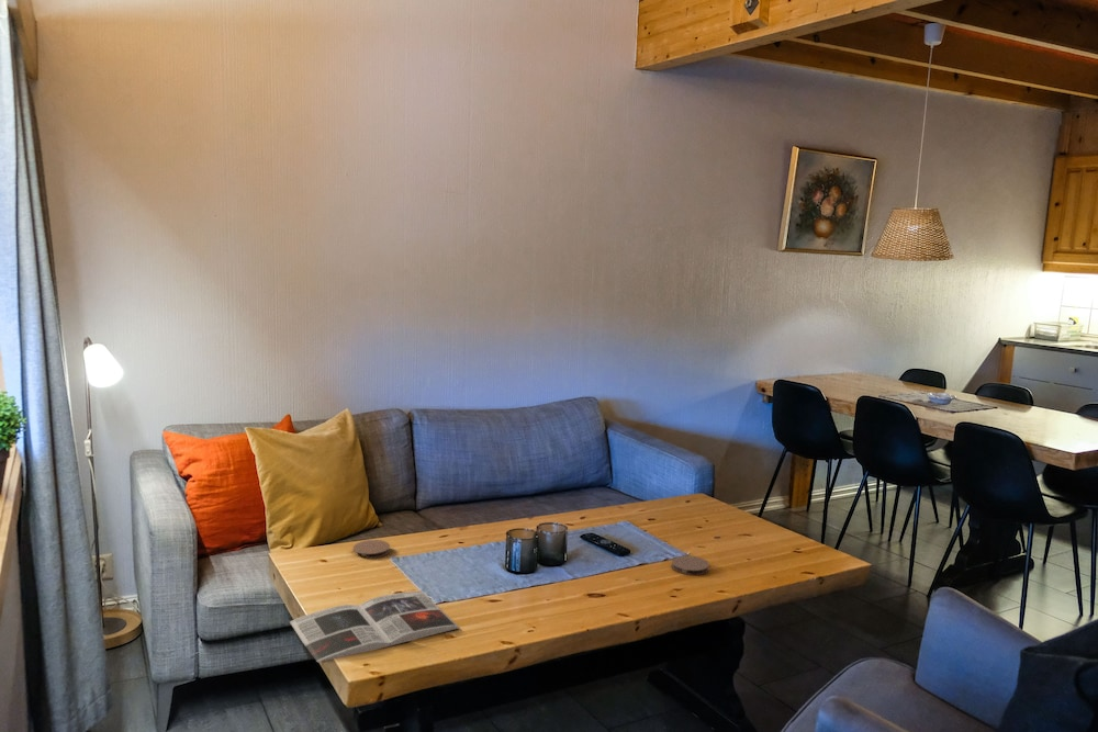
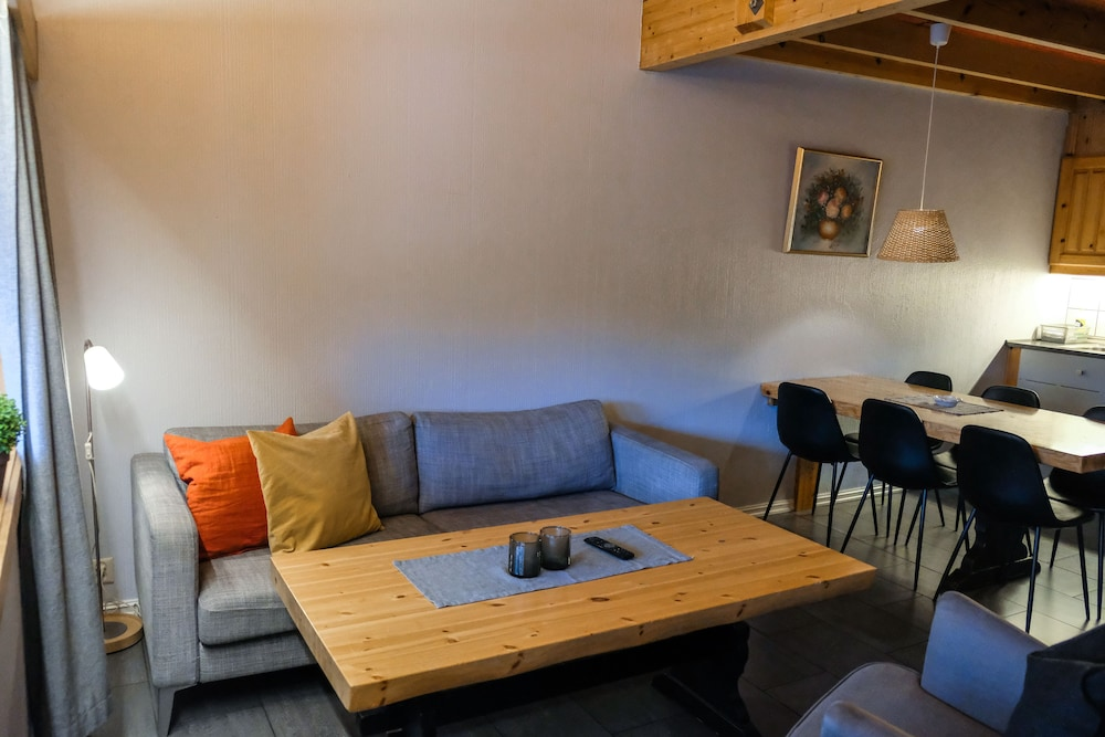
- coaster (690, 565)
- magazine (373, 622)
- coaster (371, 549)
